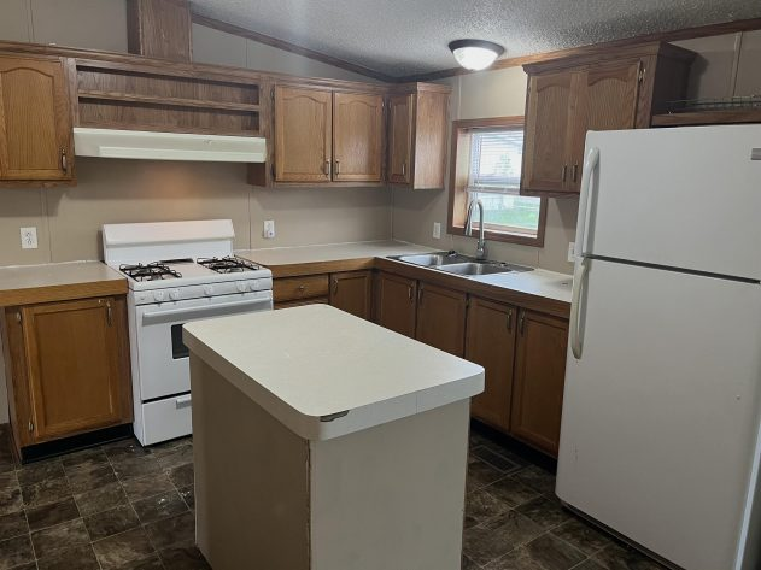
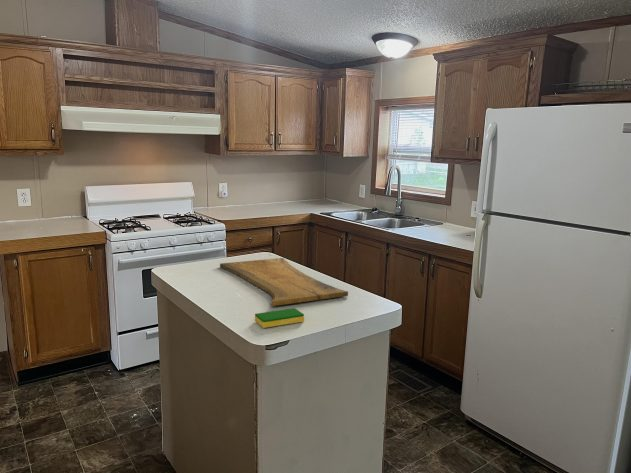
+ cutting board (278, 278)
+ dish sponge (279, 317)
